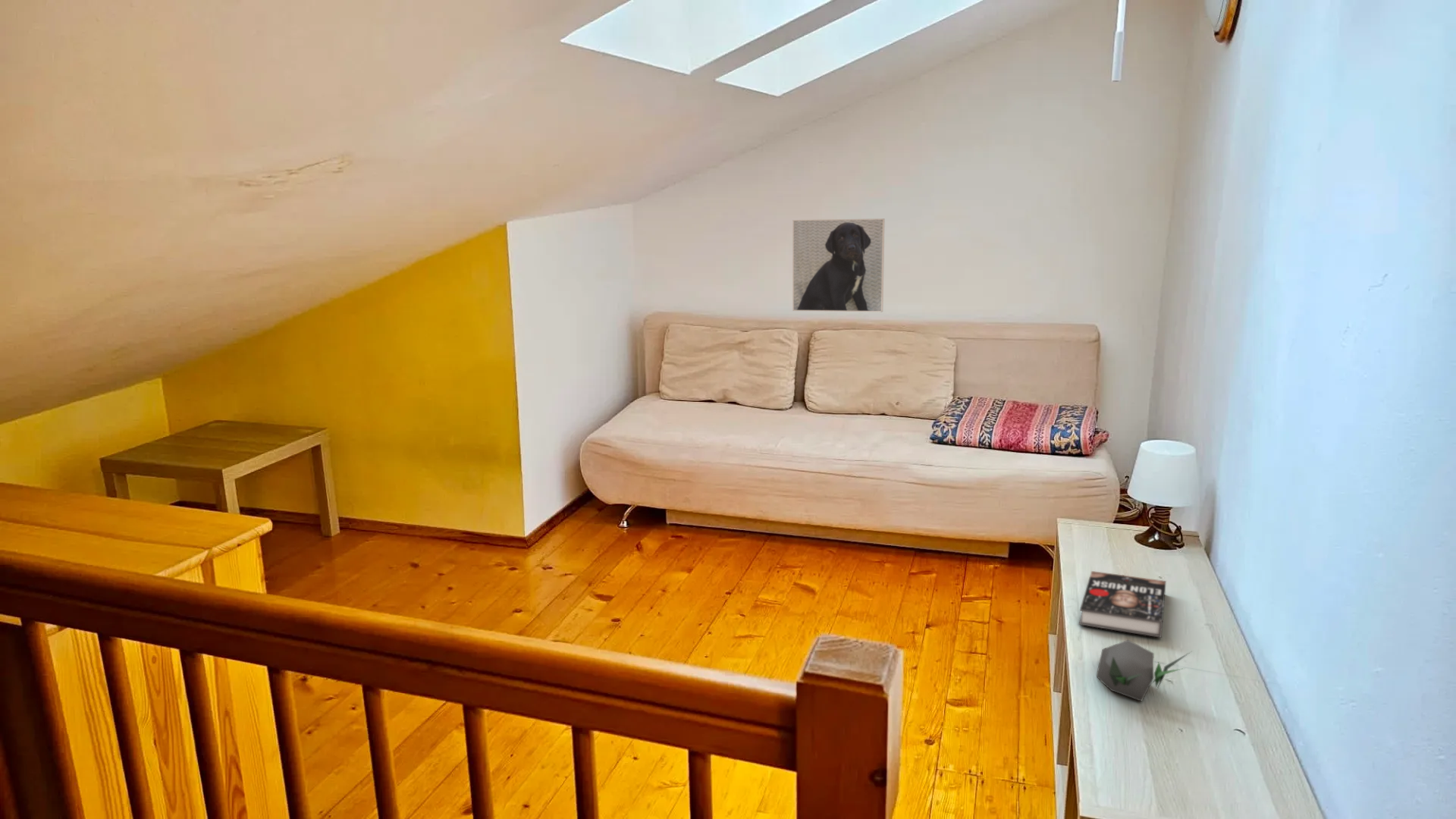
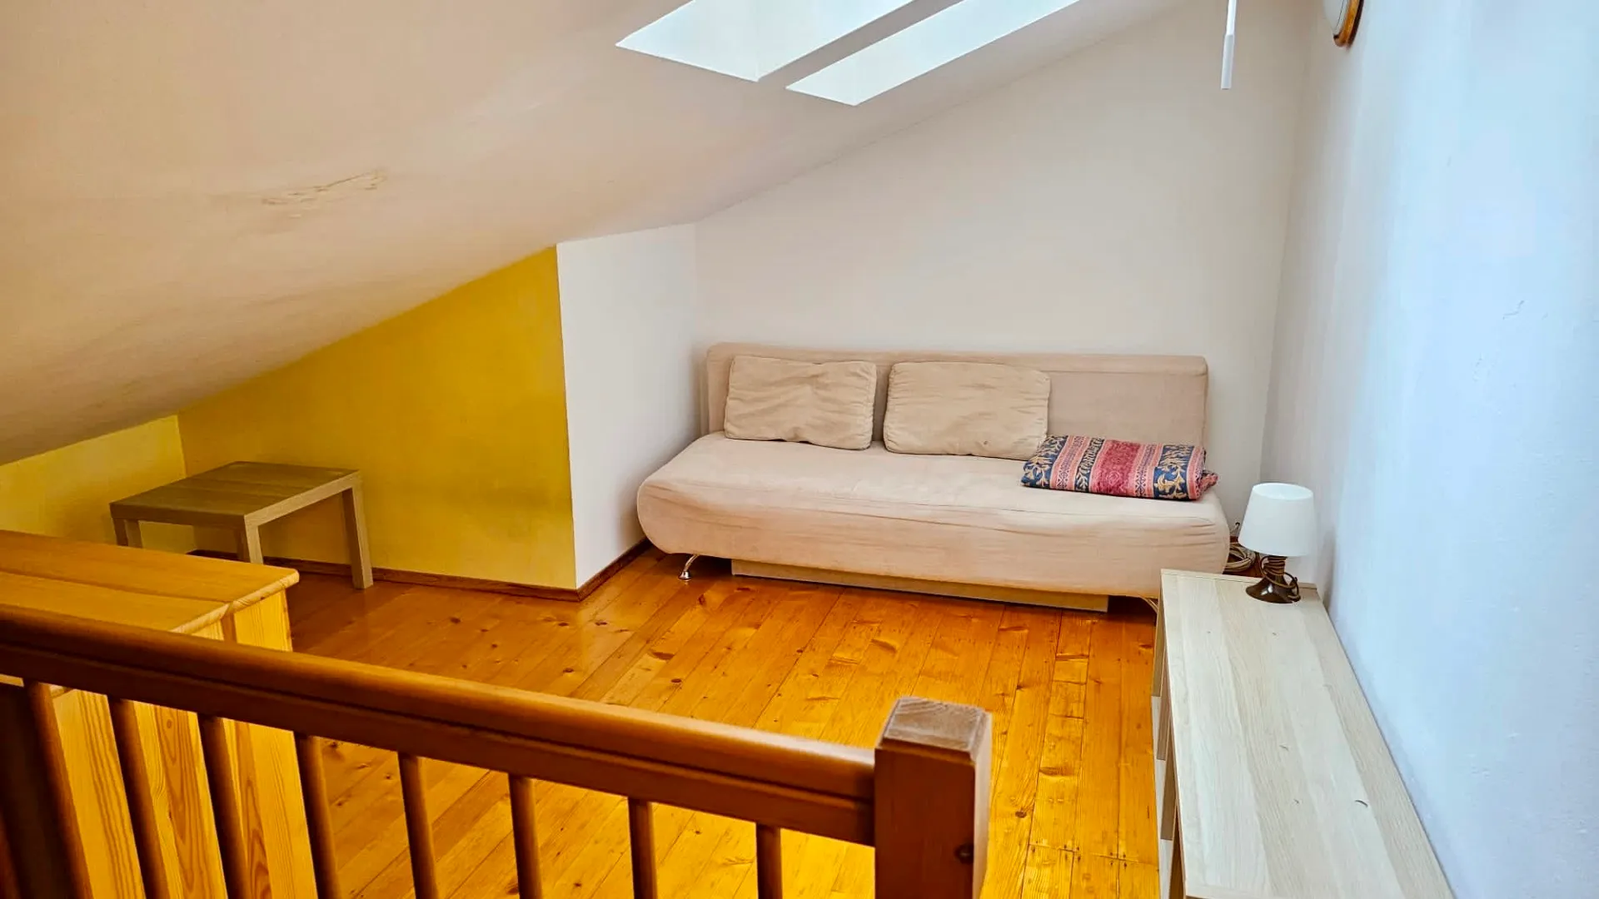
- succulent plant (1143, 672)
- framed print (837, 265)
- book (1124, 601)
